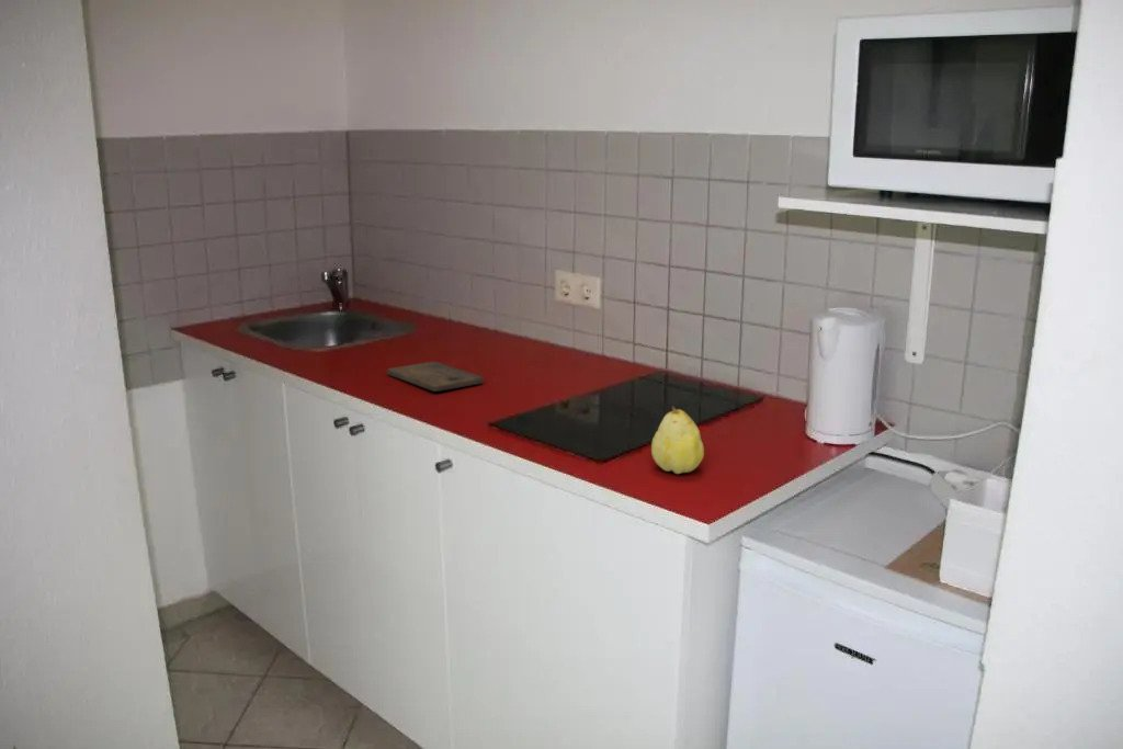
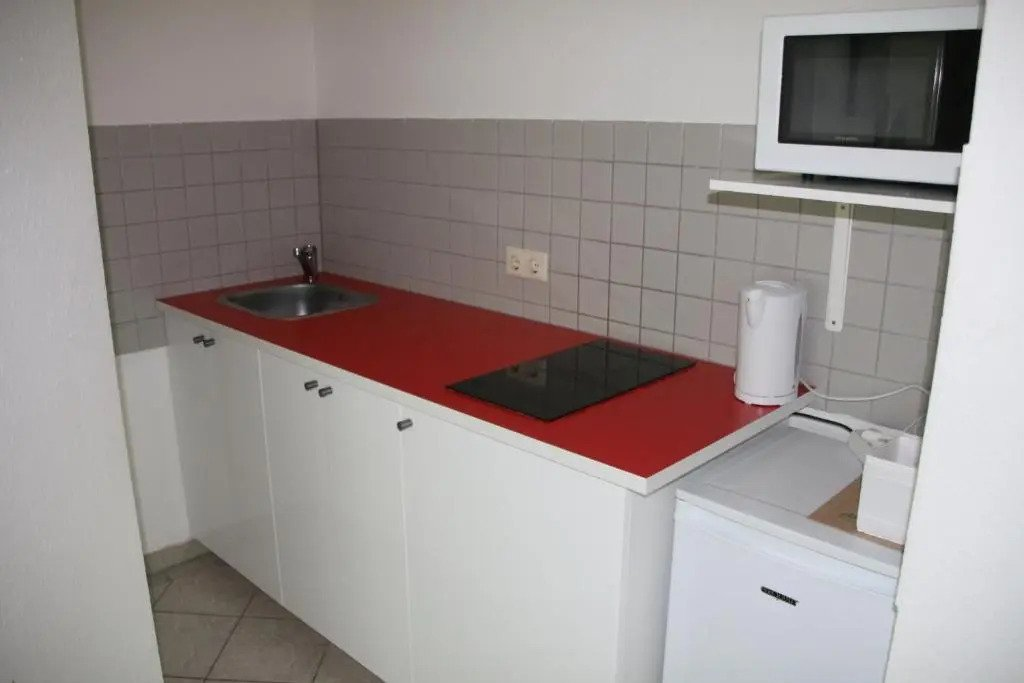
- fruit (678, 438)
- cutting board (434, 375)
